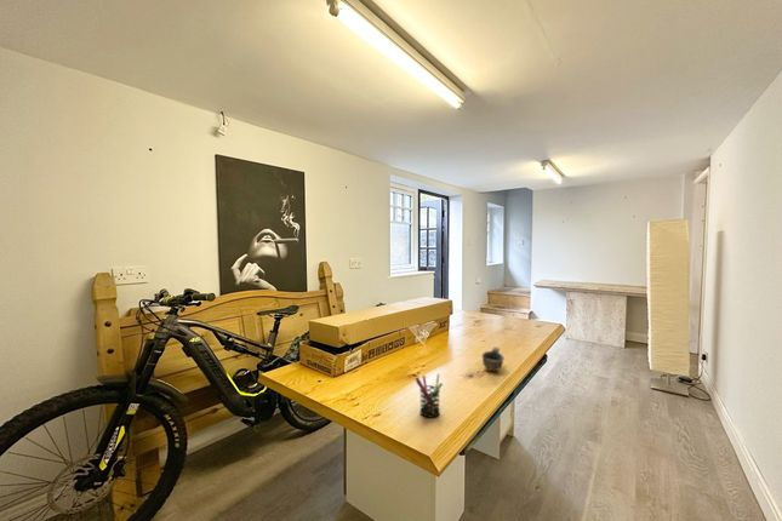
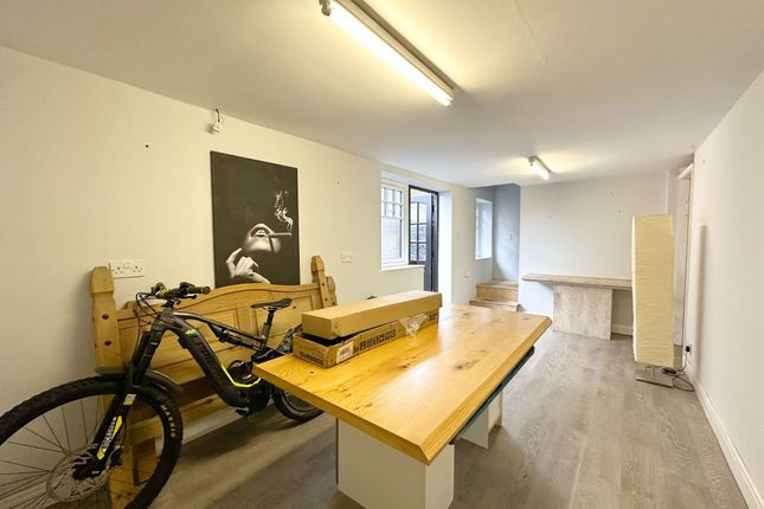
- cup (493, 359)
- pen holder (430, 394)
